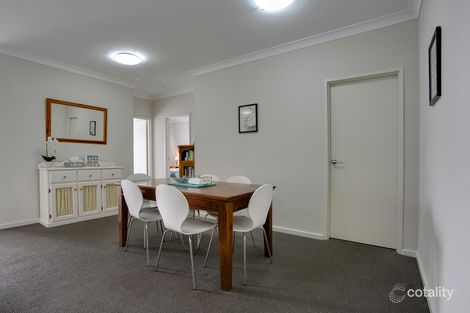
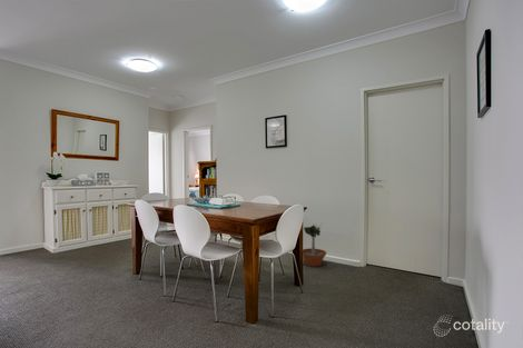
+ potted tree (313, 242)
